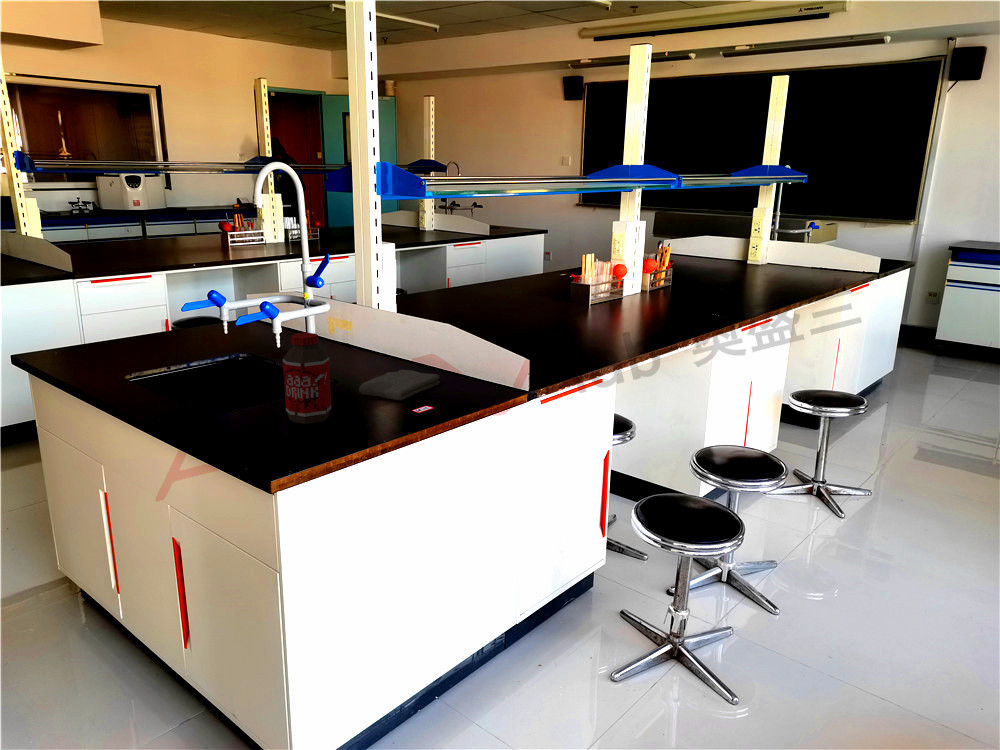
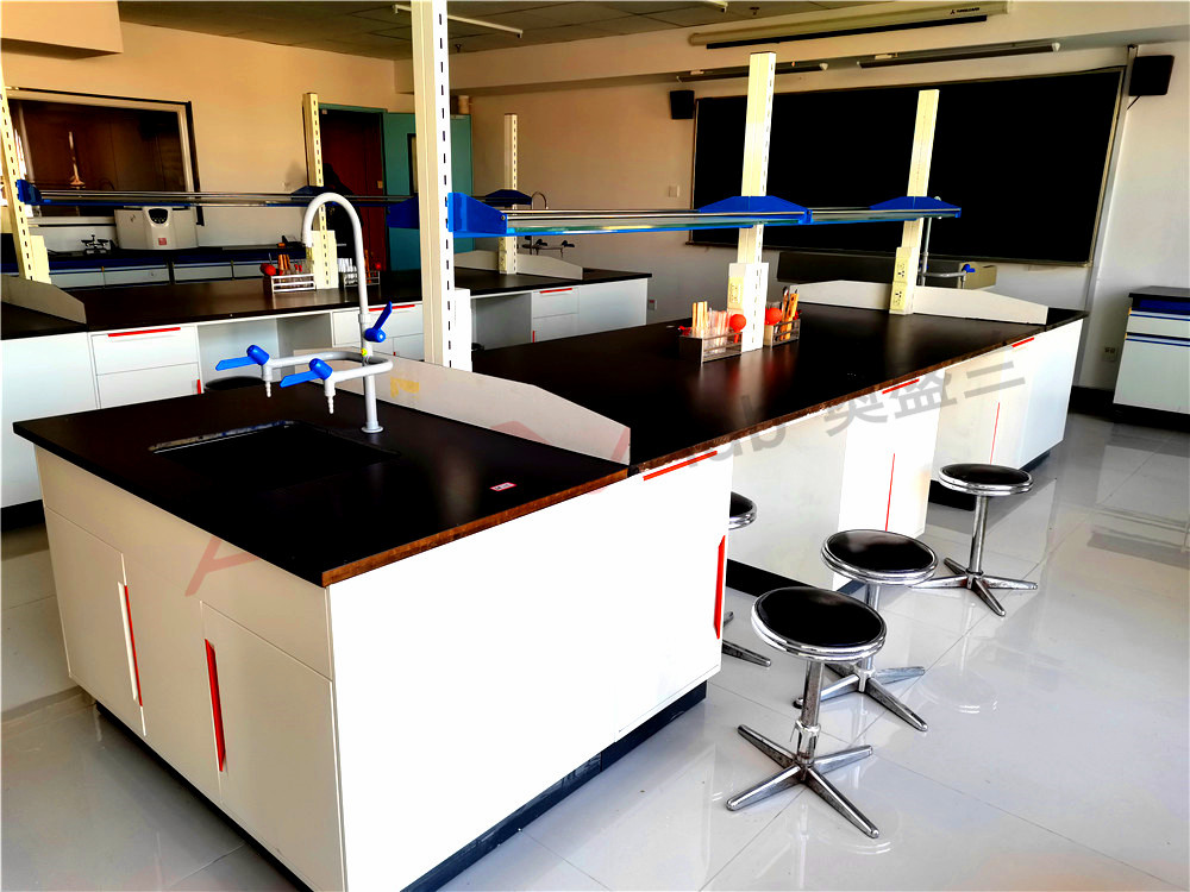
- bottle (307, 377)
- washcloth (401, 383)
